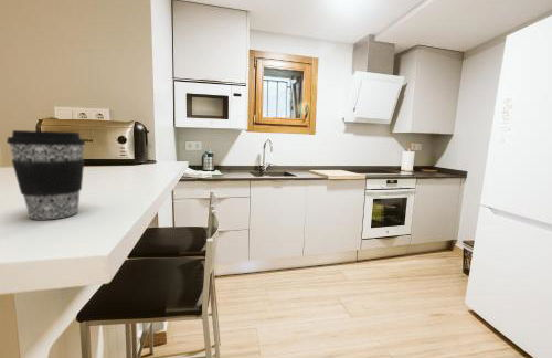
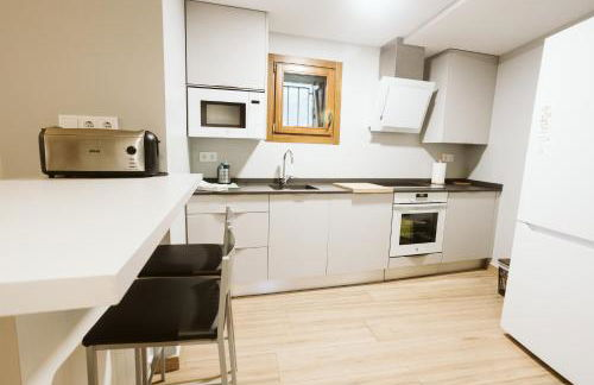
- coffee cup (51, 173)
